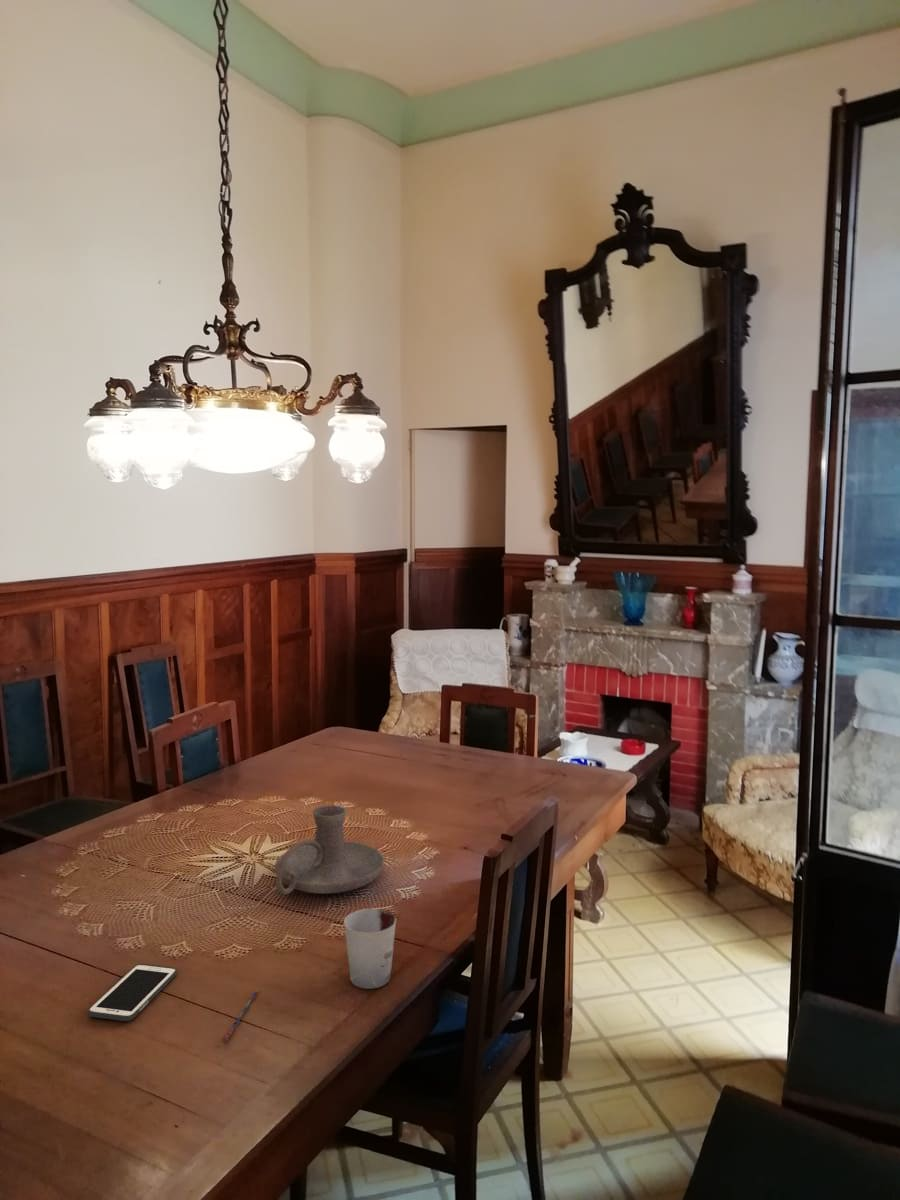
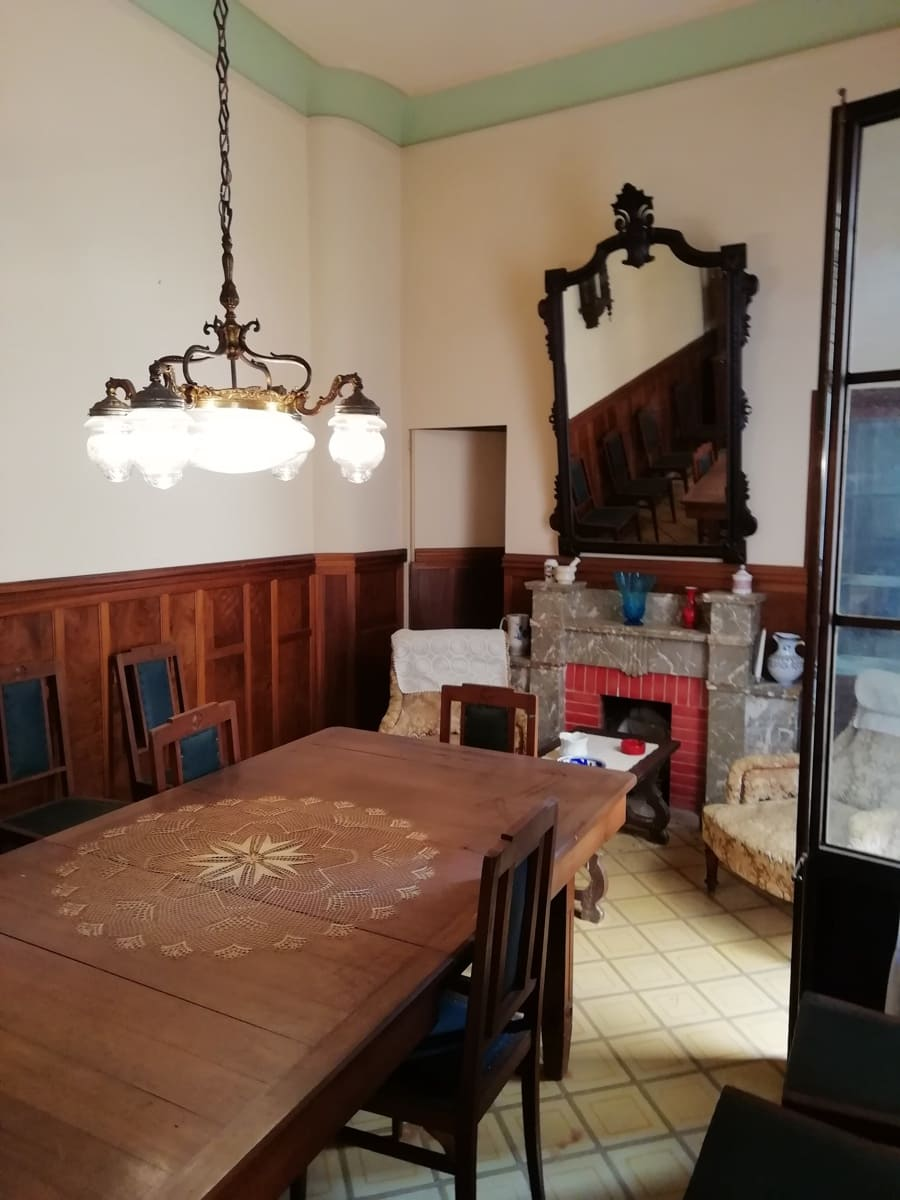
- cell phone (134, 991)
- pen (241, 1014)
- candle holder (322, 849)
- cup (373, 944)
